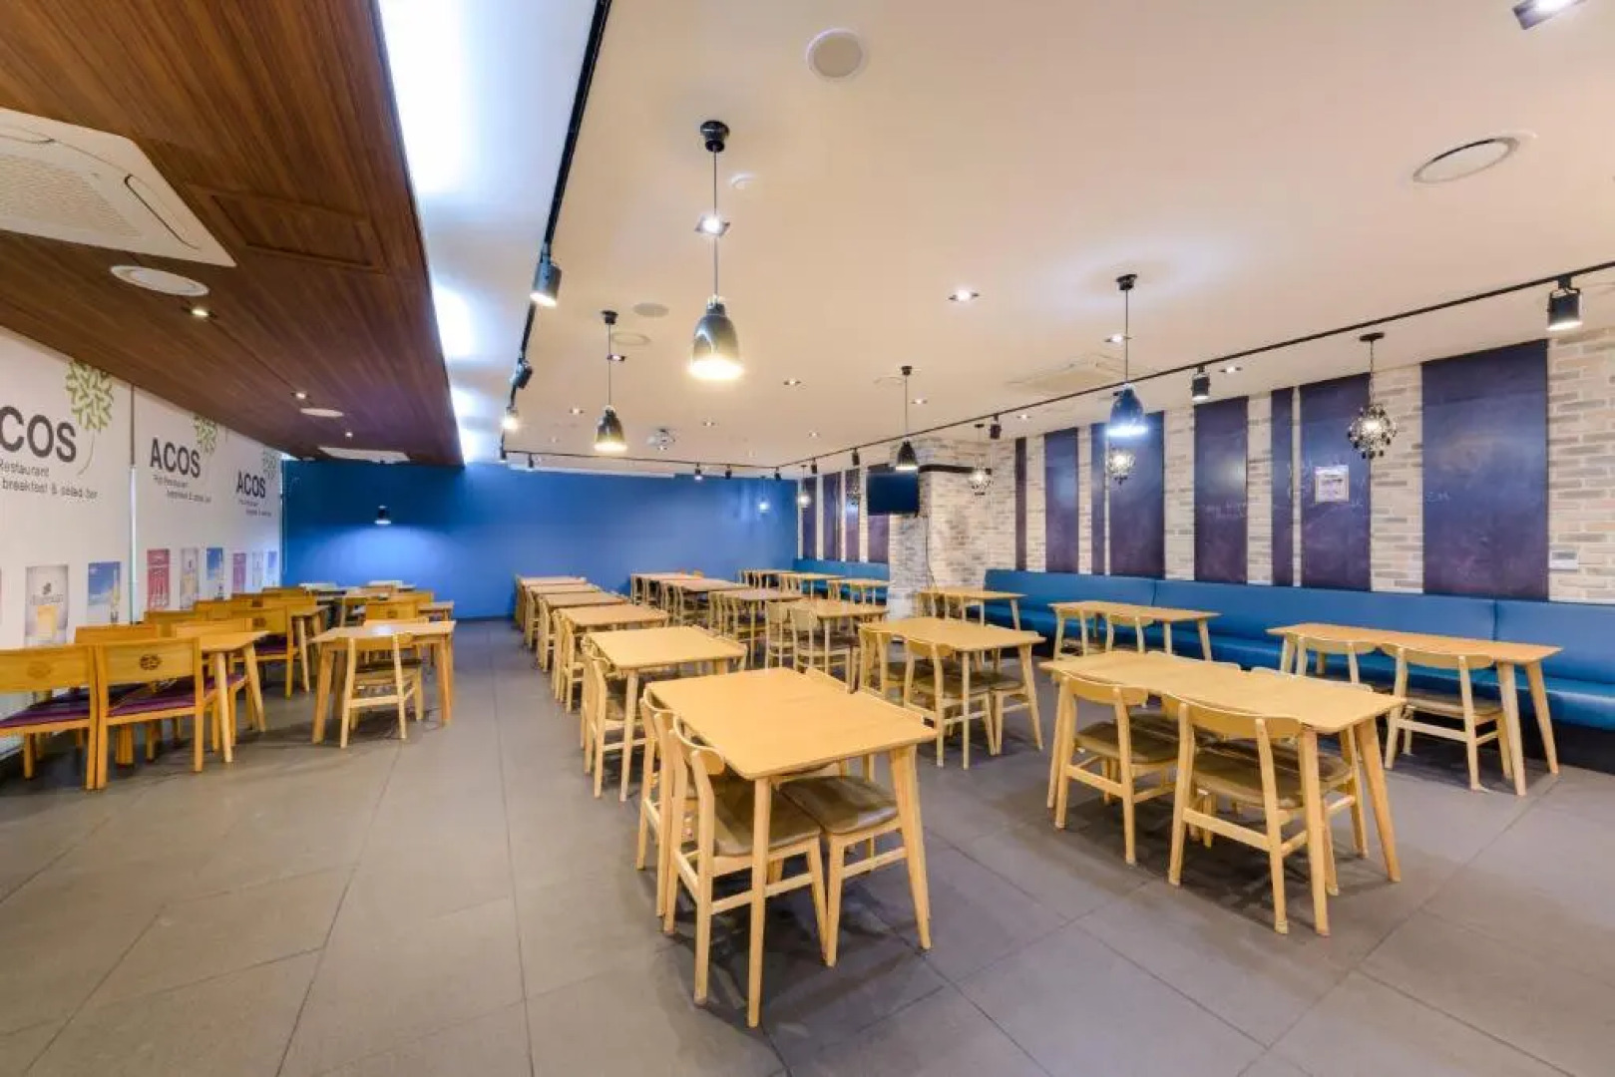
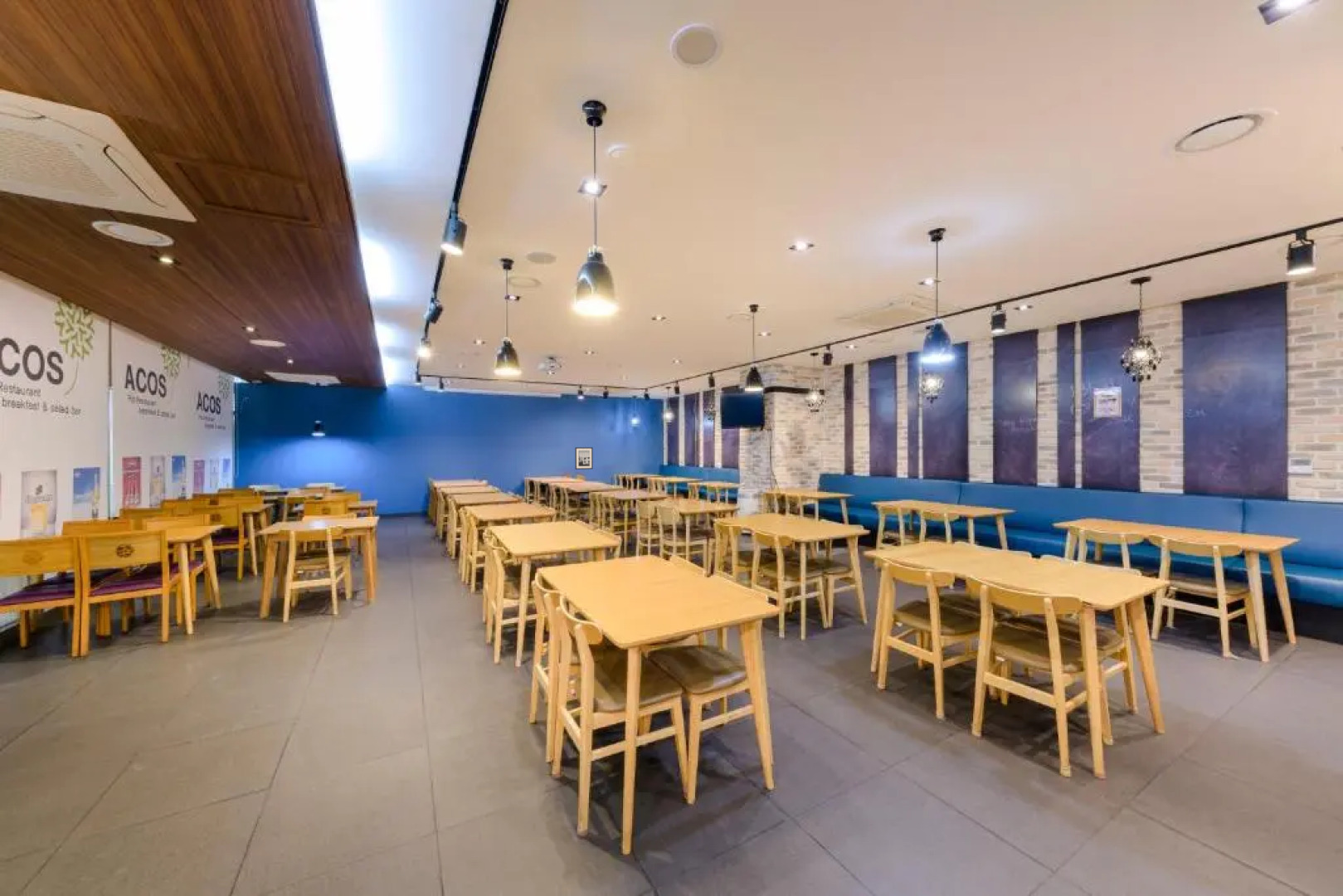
+ wall art (584, 458)
